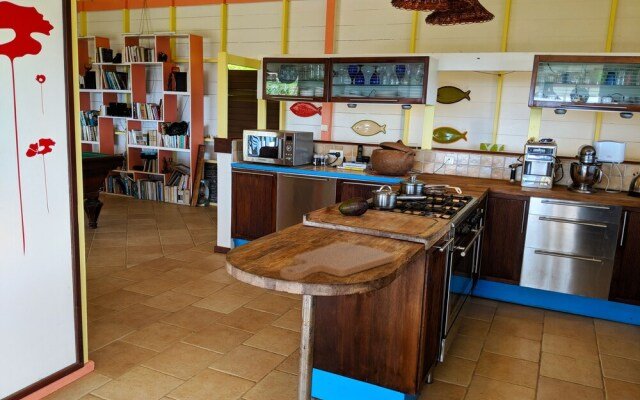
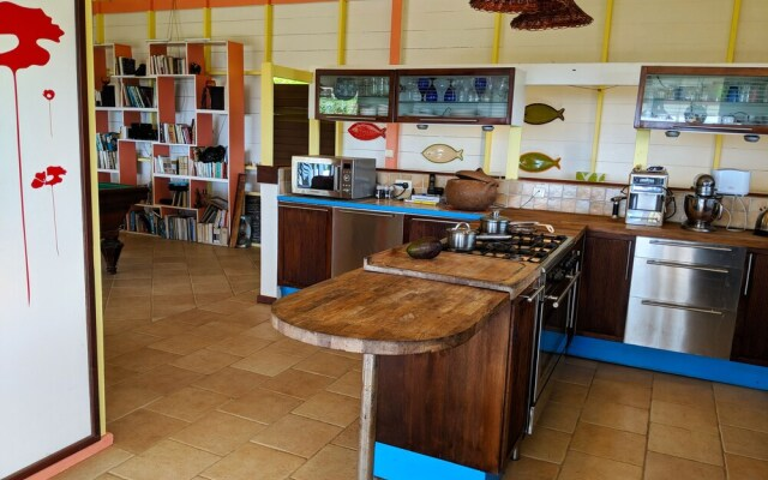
- cutting board (338, 259)
